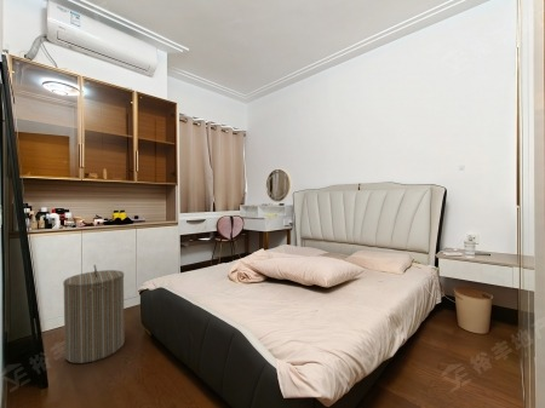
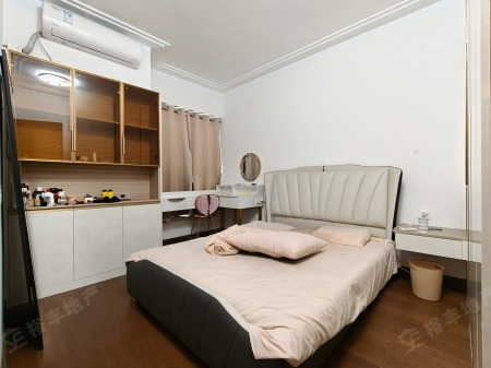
- laundry hamper (94, 306)
